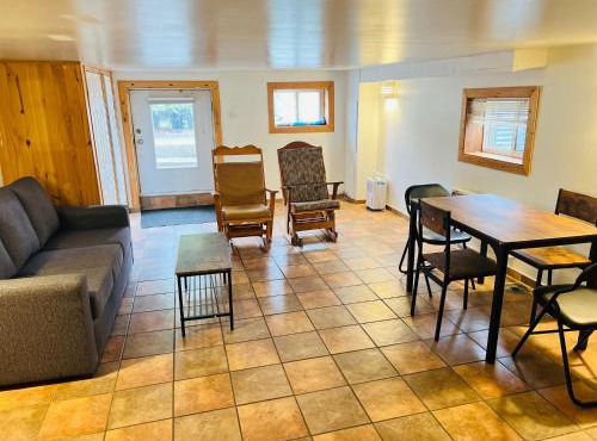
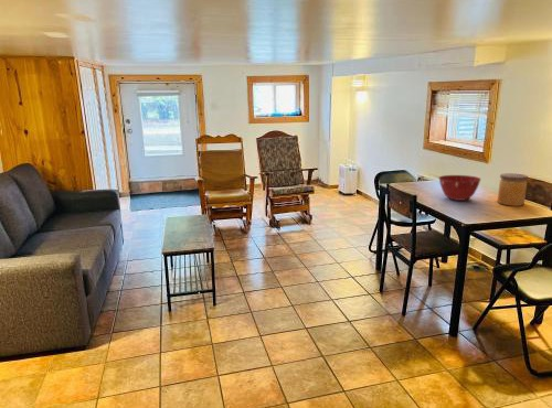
+ jar (512, 189)
+ mixing bowl (458, 187)
